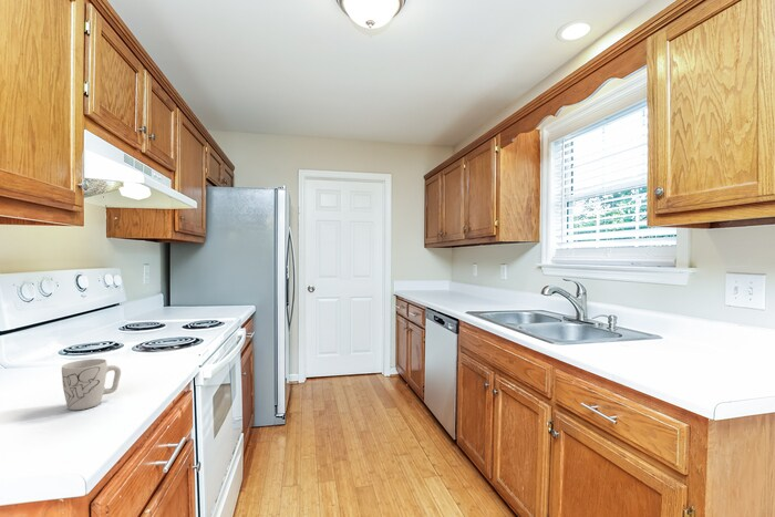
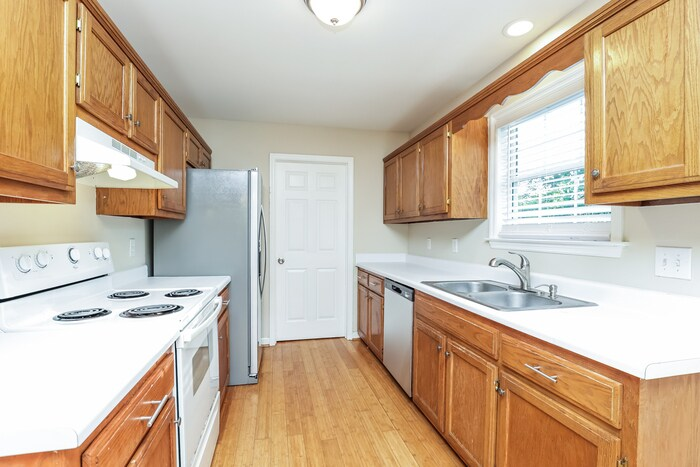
- mug (92, 382)
